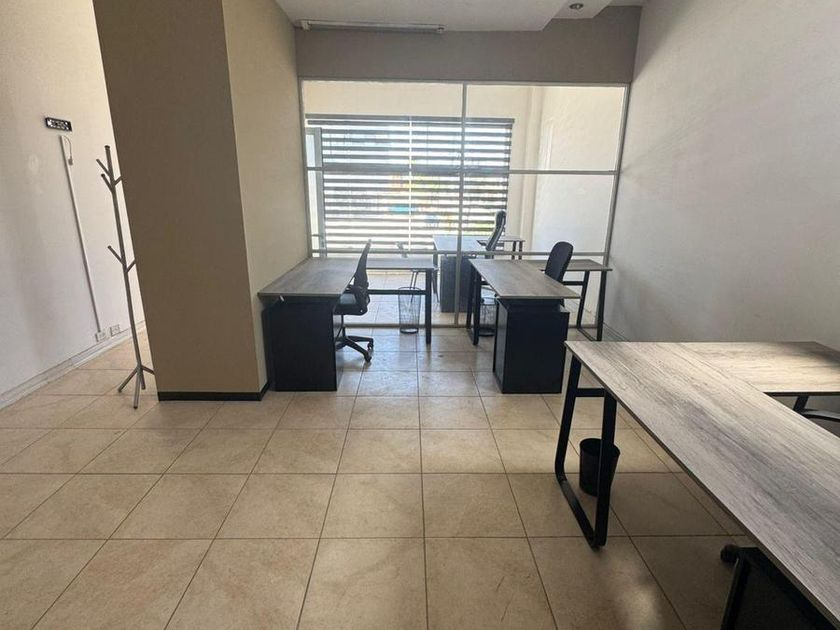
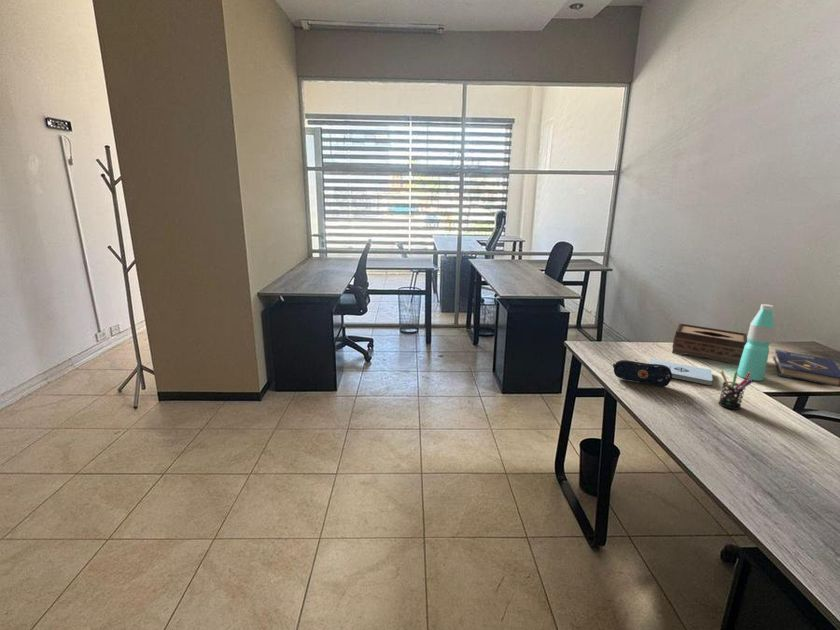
+ pencil case (642, 372)
+ book (806, 367)
+ notepad (679, 371)
+ pen holder (735, 387)
+ water bottle (758, 341)
+ tissue box (708, 343)
